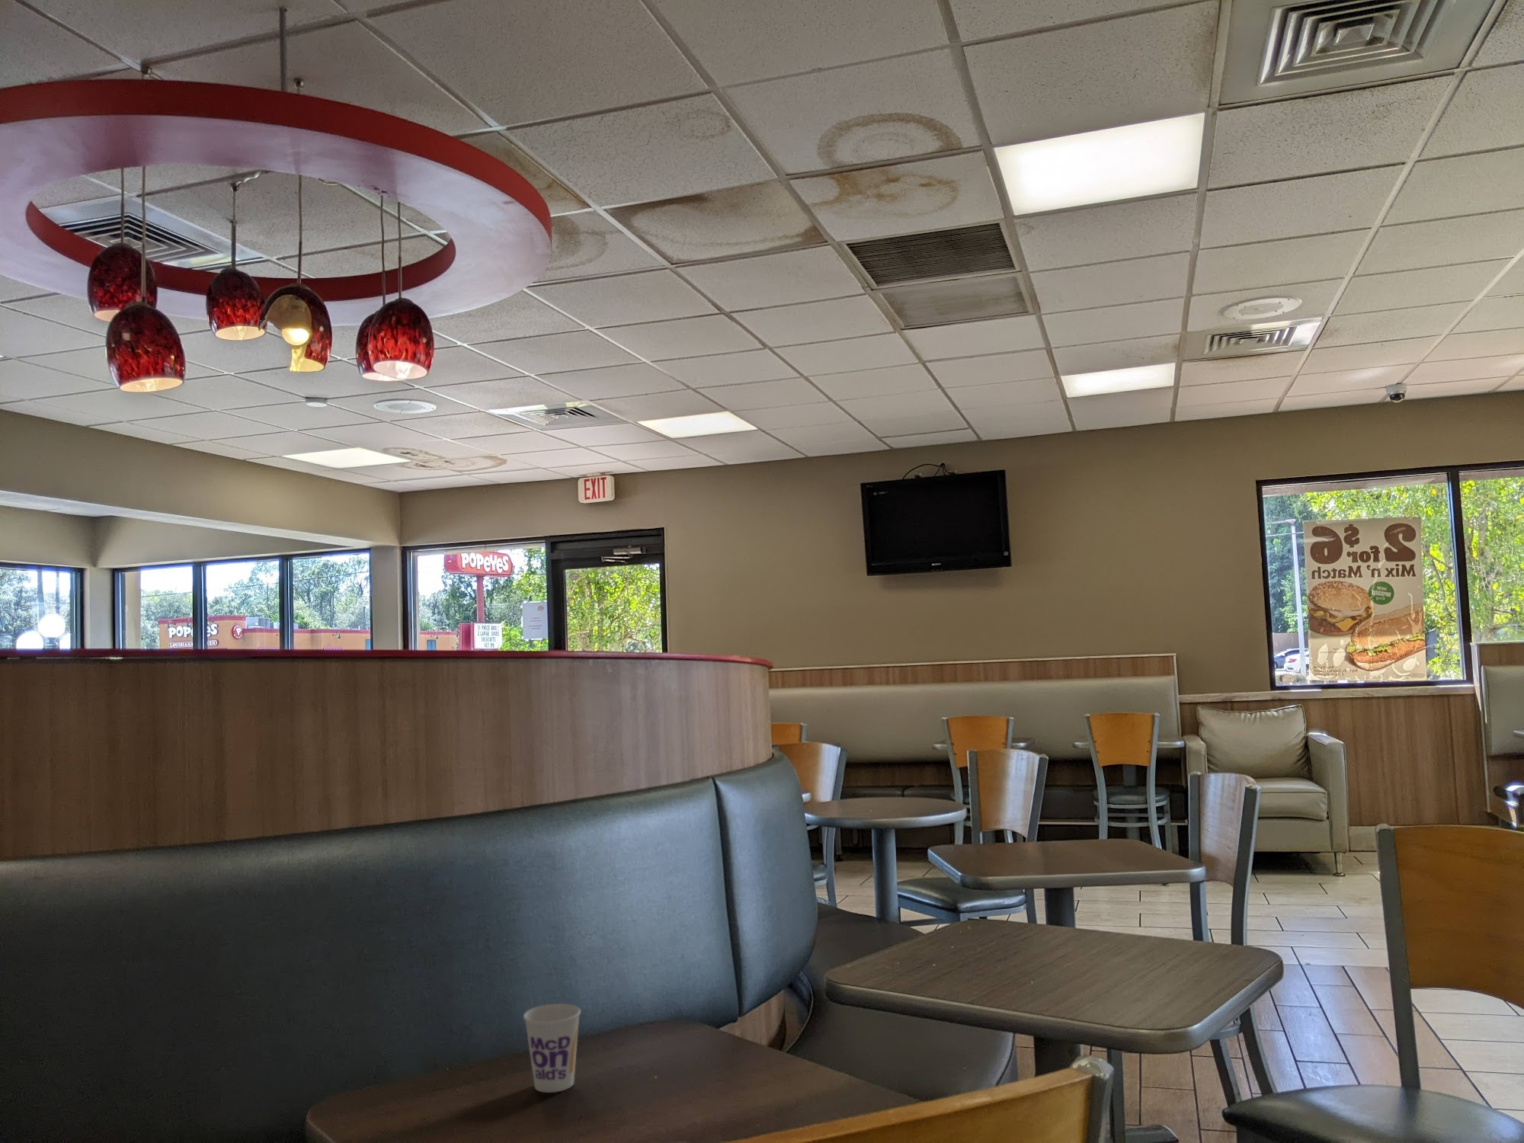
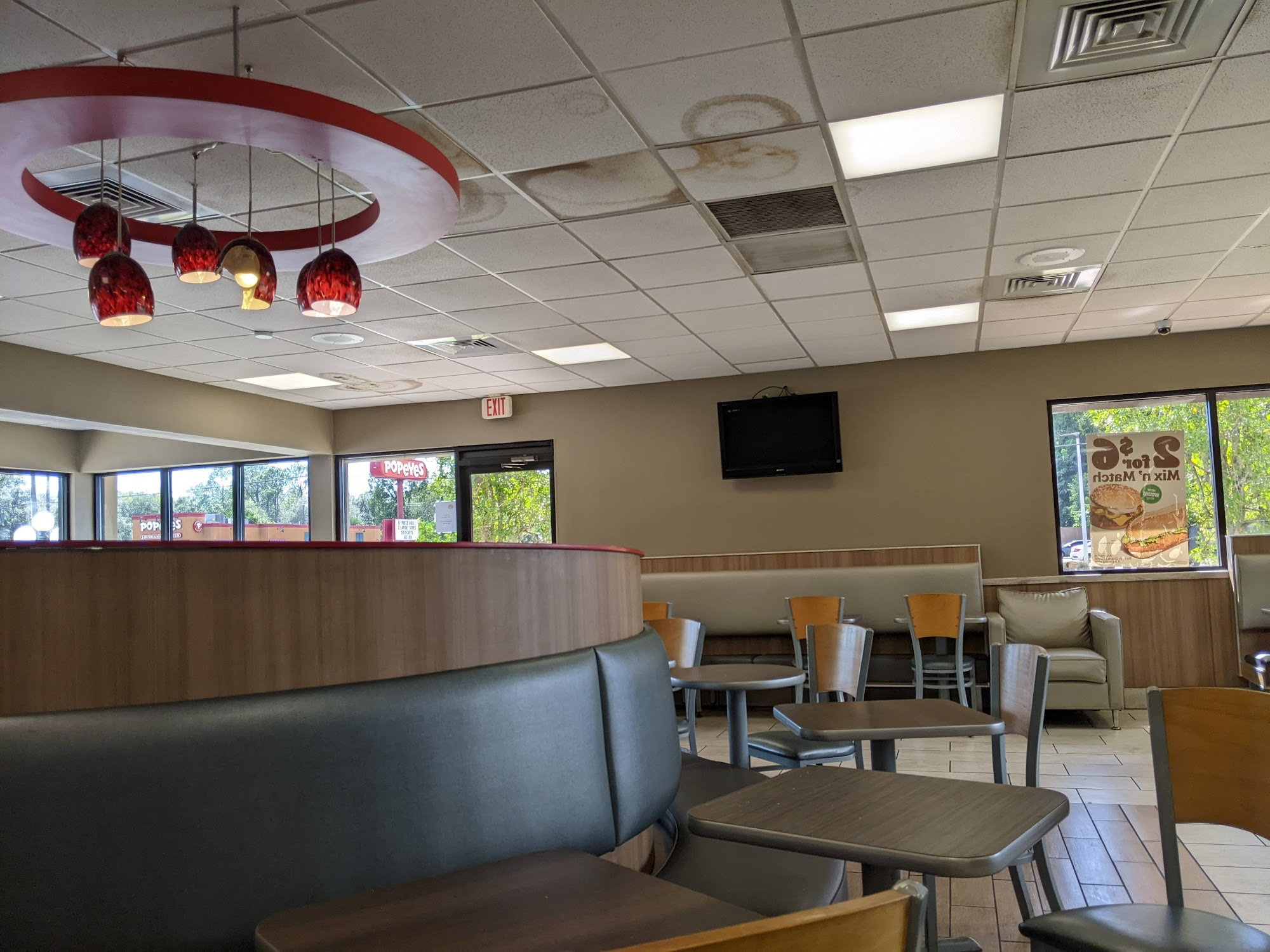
- cup (553, 1048)
